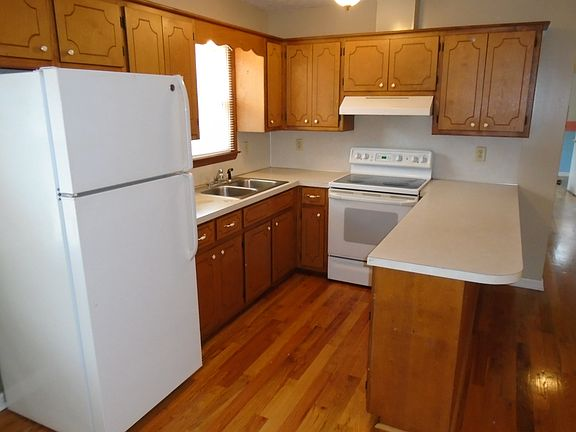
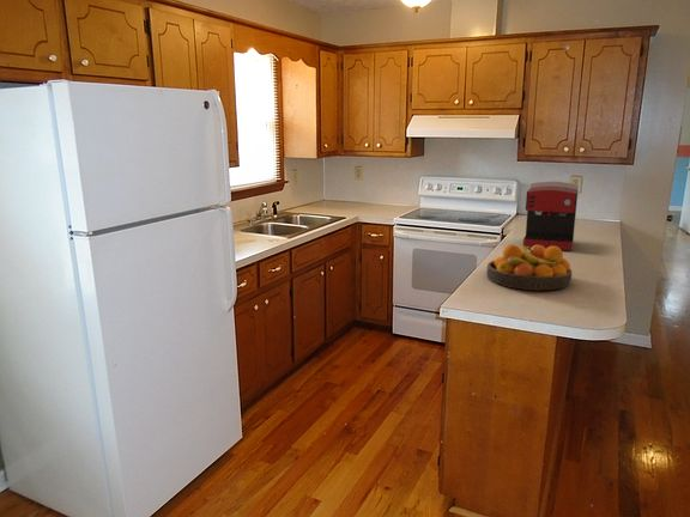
+ coffee maker (550, 214)
+ fruit bowl (528, 261)
